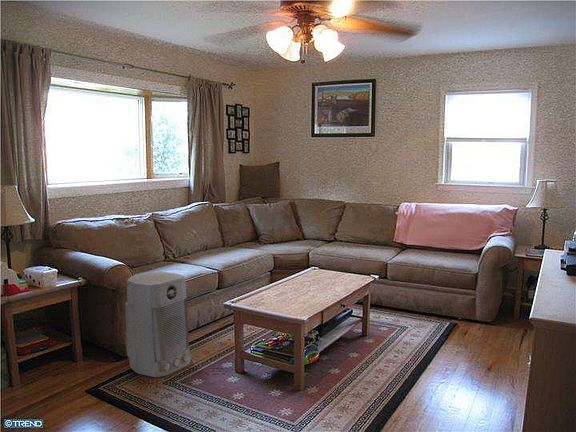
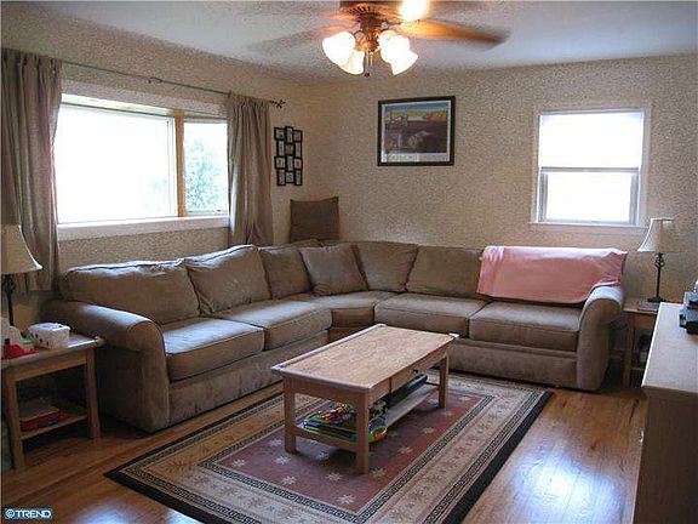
- air purifier (156, 321)
